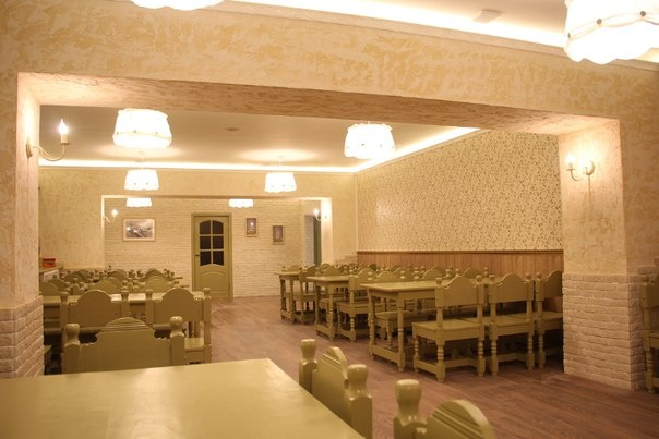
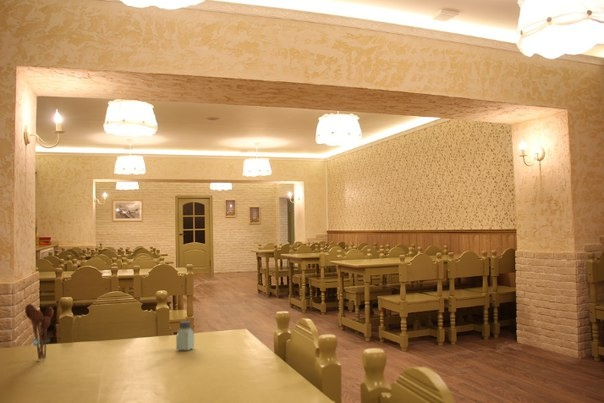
+ utensil holder (39, 331)
+ saltshaker (185, 335)
